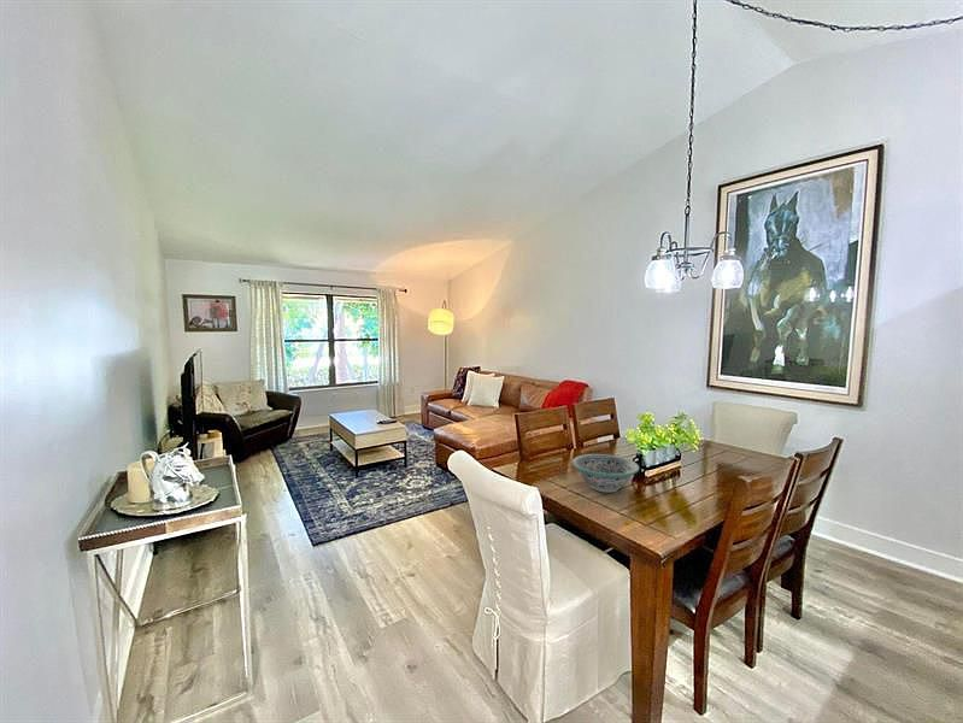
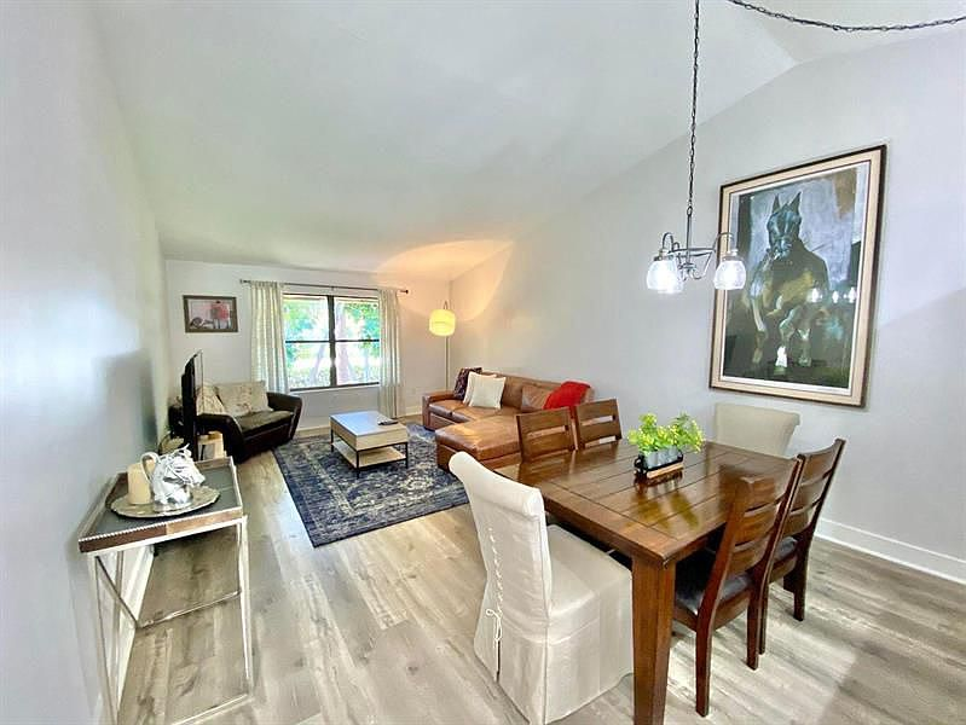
- decorative bowl (604, 475)
